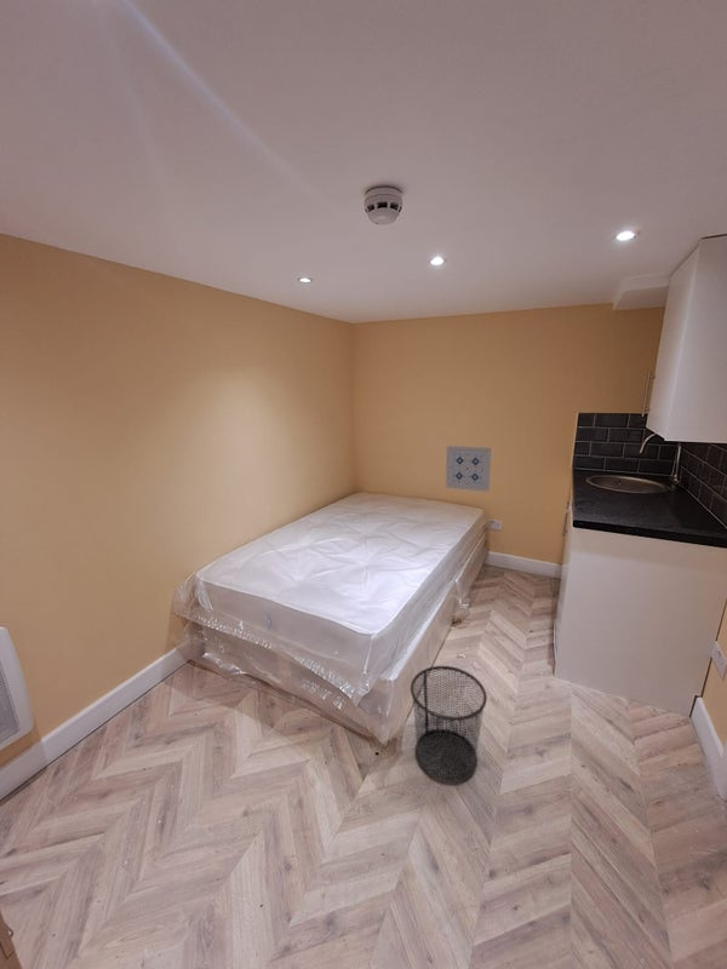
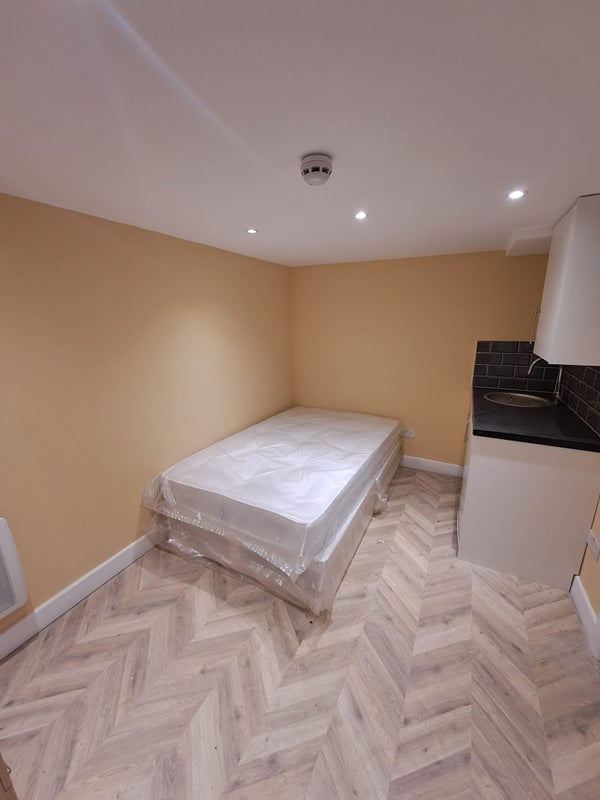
- wall art (466, 468)
- waste bin (446, 722)
